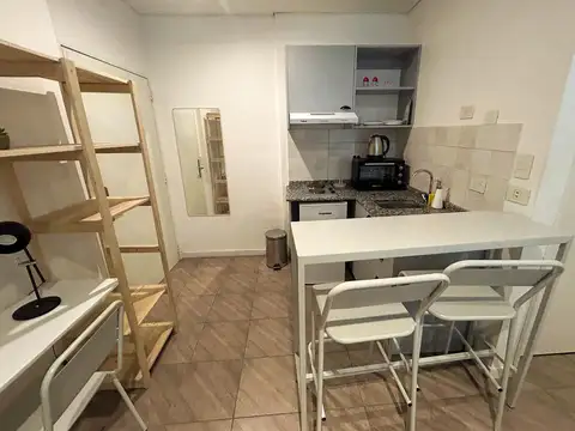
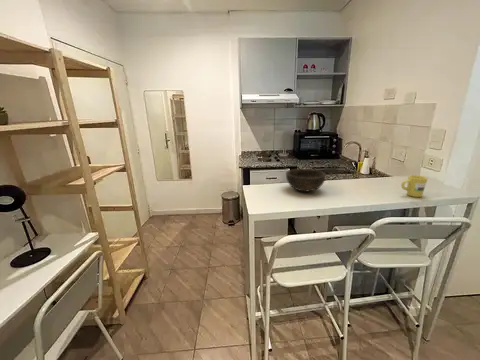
+ bowl (305, 181)
+ mug (412, 186)
